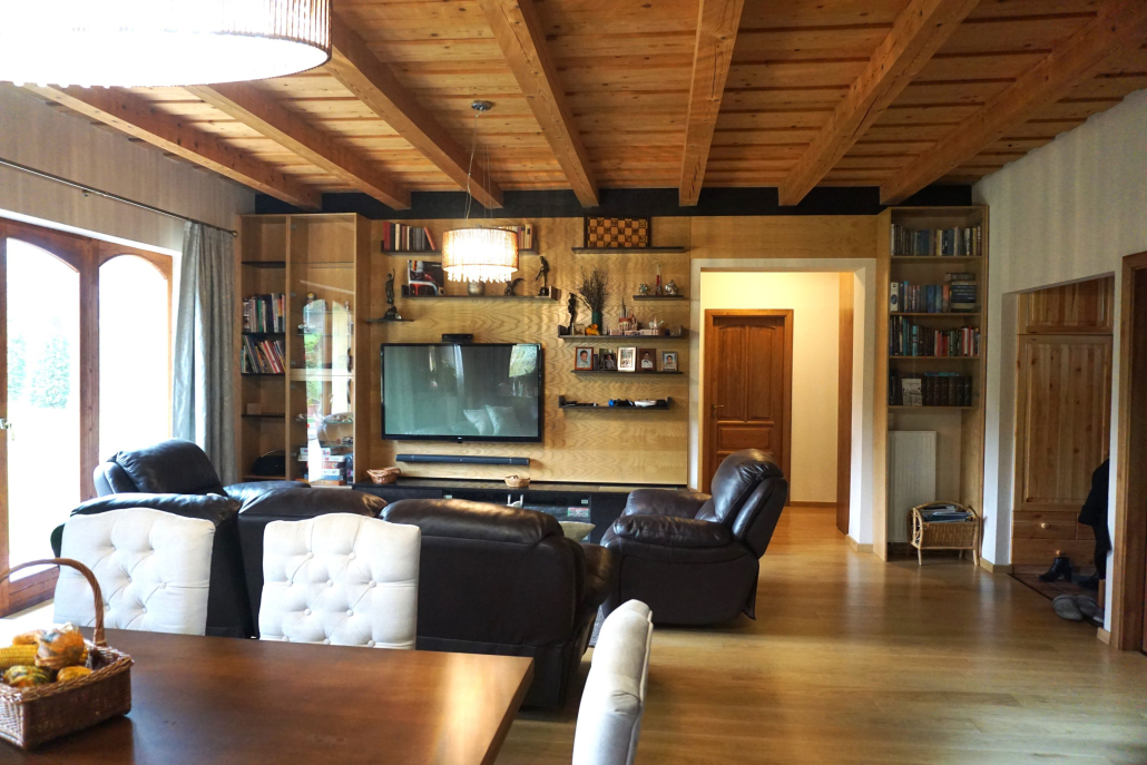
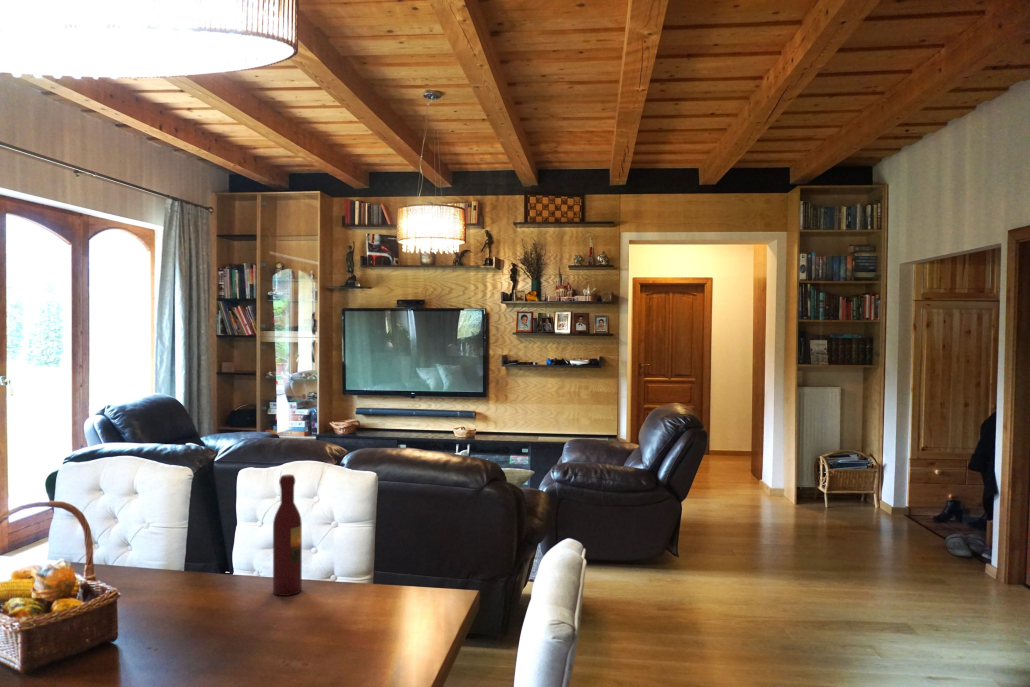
+ wine bottle (287, 533)
